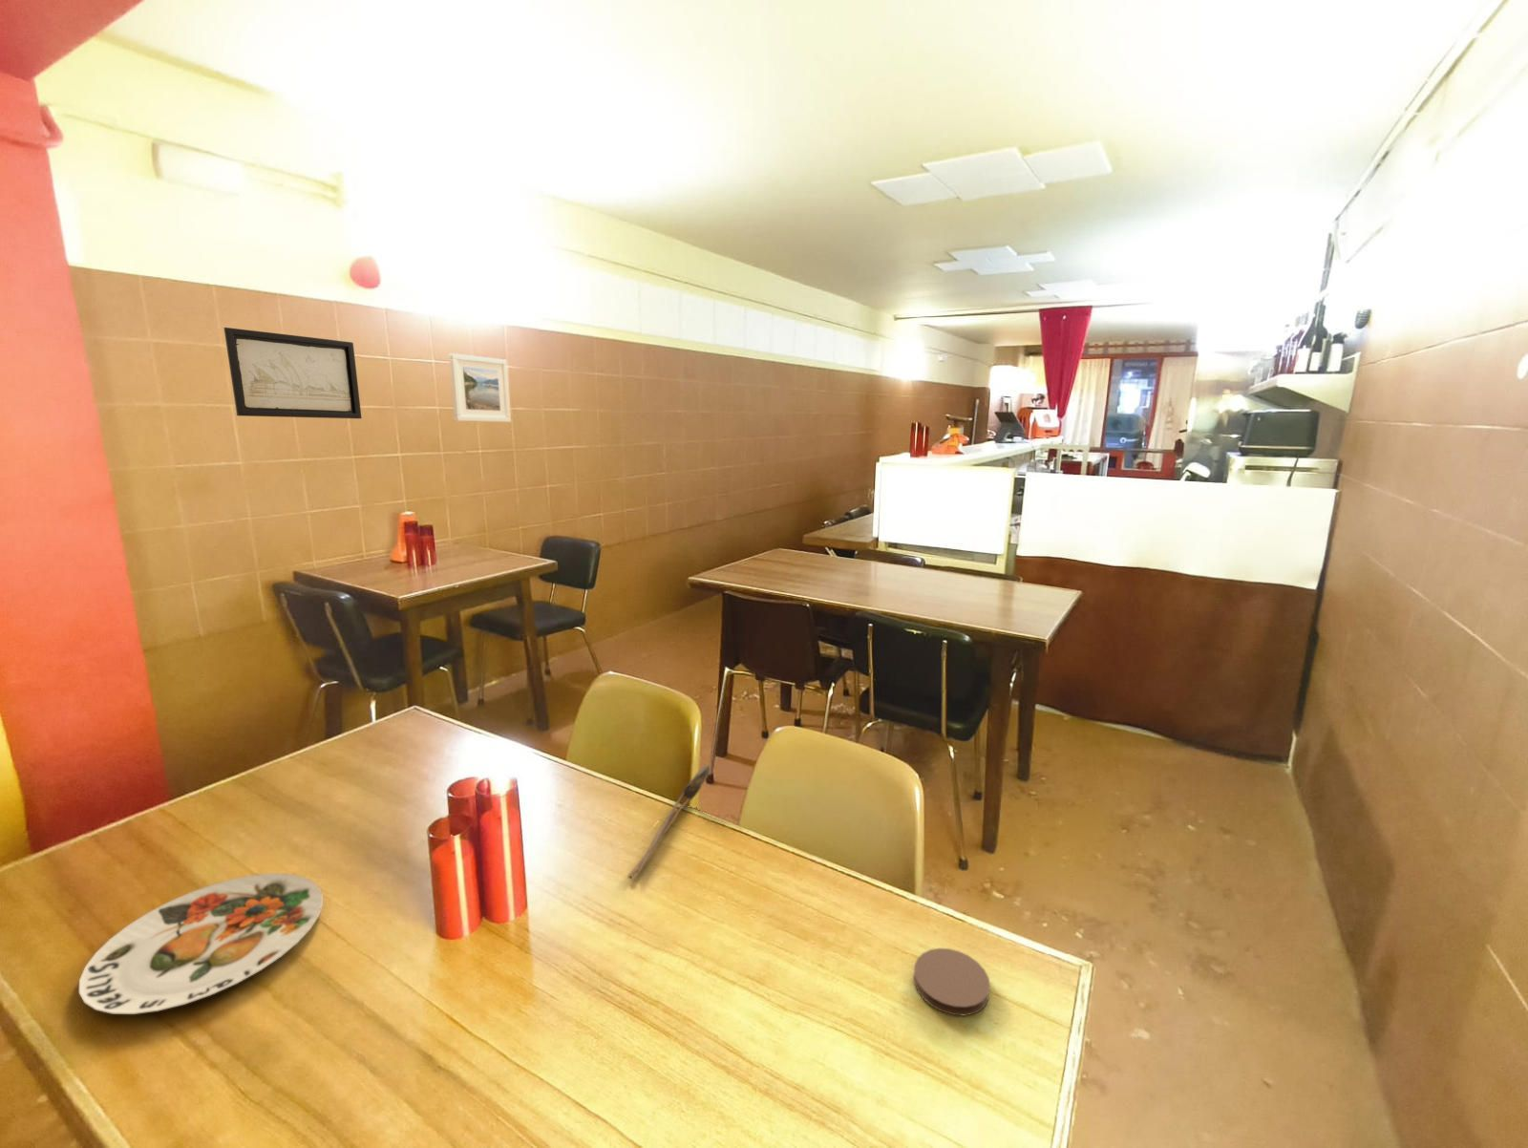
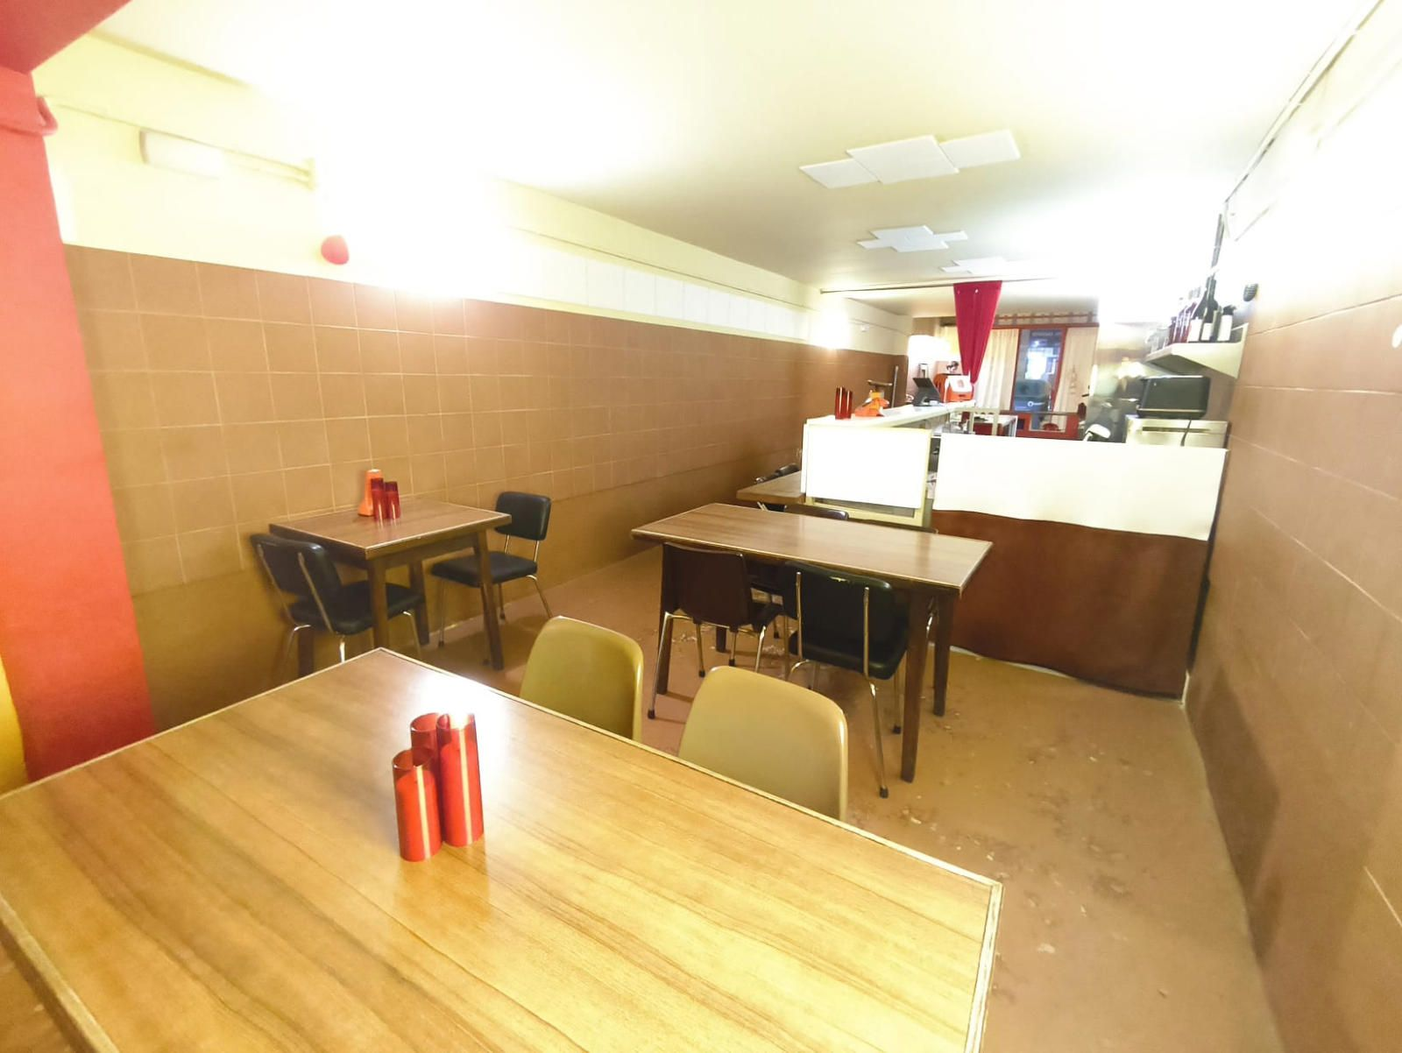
- wall art (298, 376)
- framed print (481, 388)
- plate (211, 937)
- coaster (952, 980)
- spoon (669, 813)
